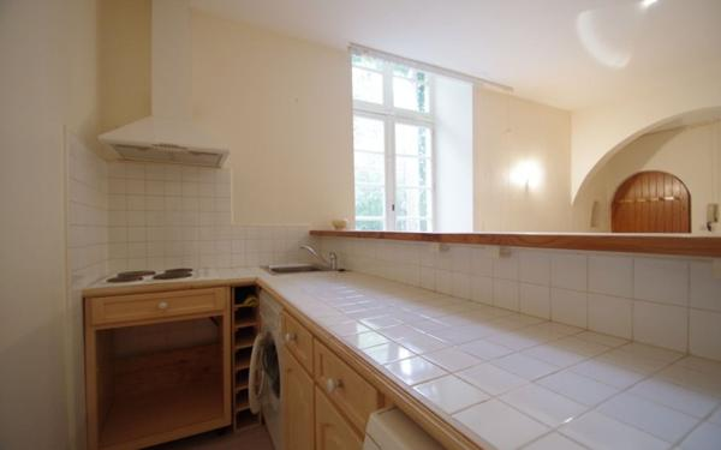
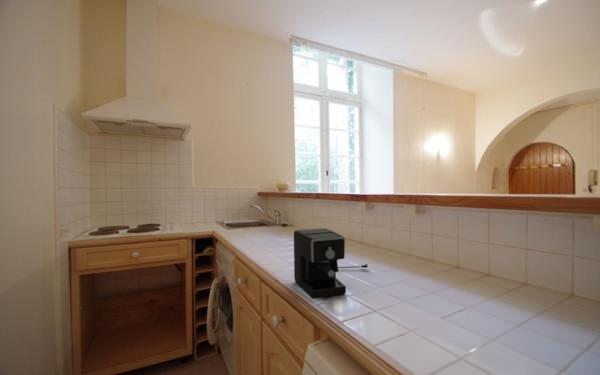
+ coffee maker (343, 255)
